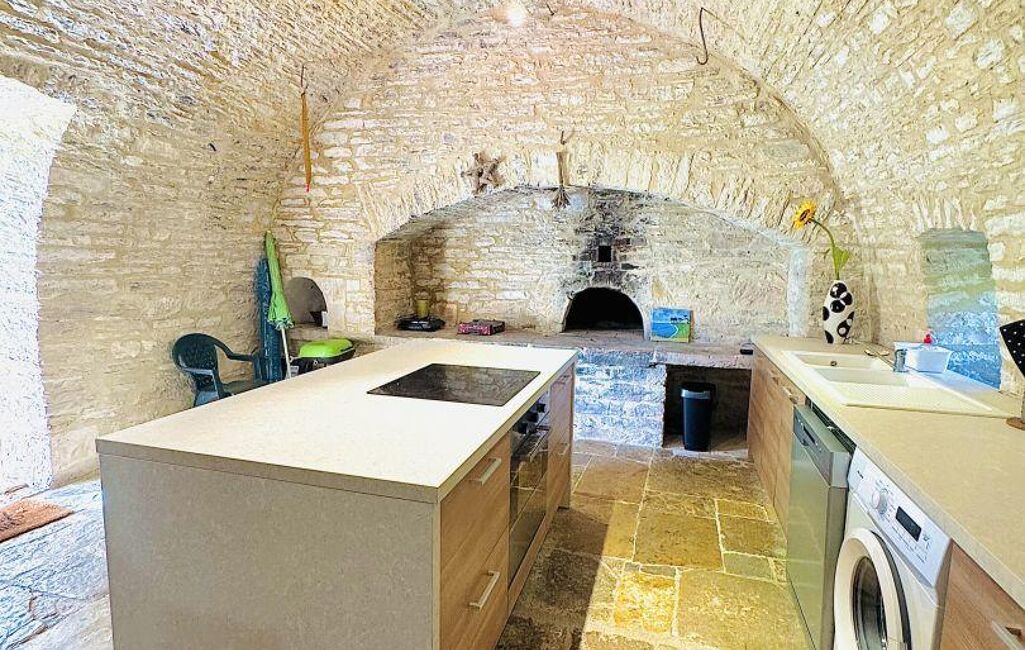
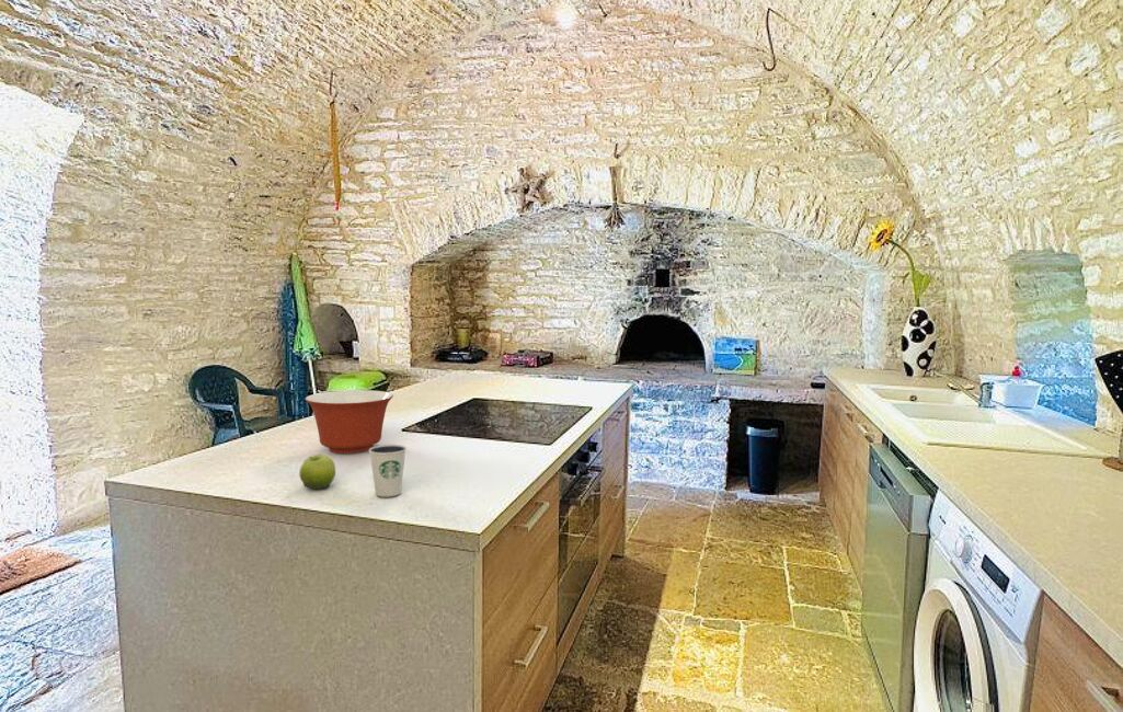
+ mixing bowl (351, 422)
+ fruit (318, 471)
+ dixie cup (388, 471)
